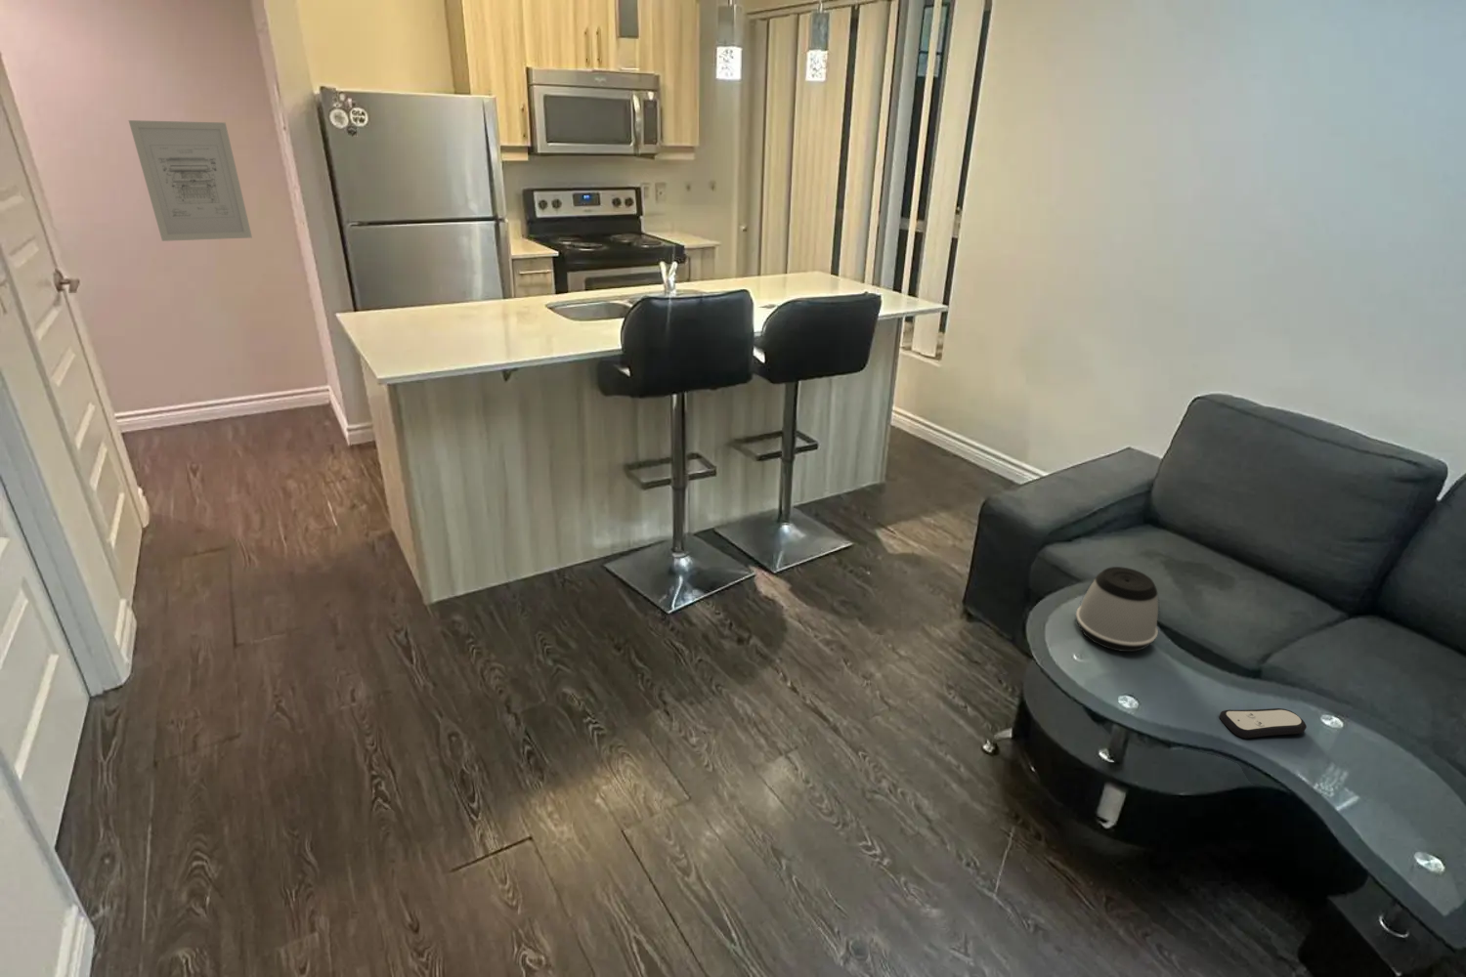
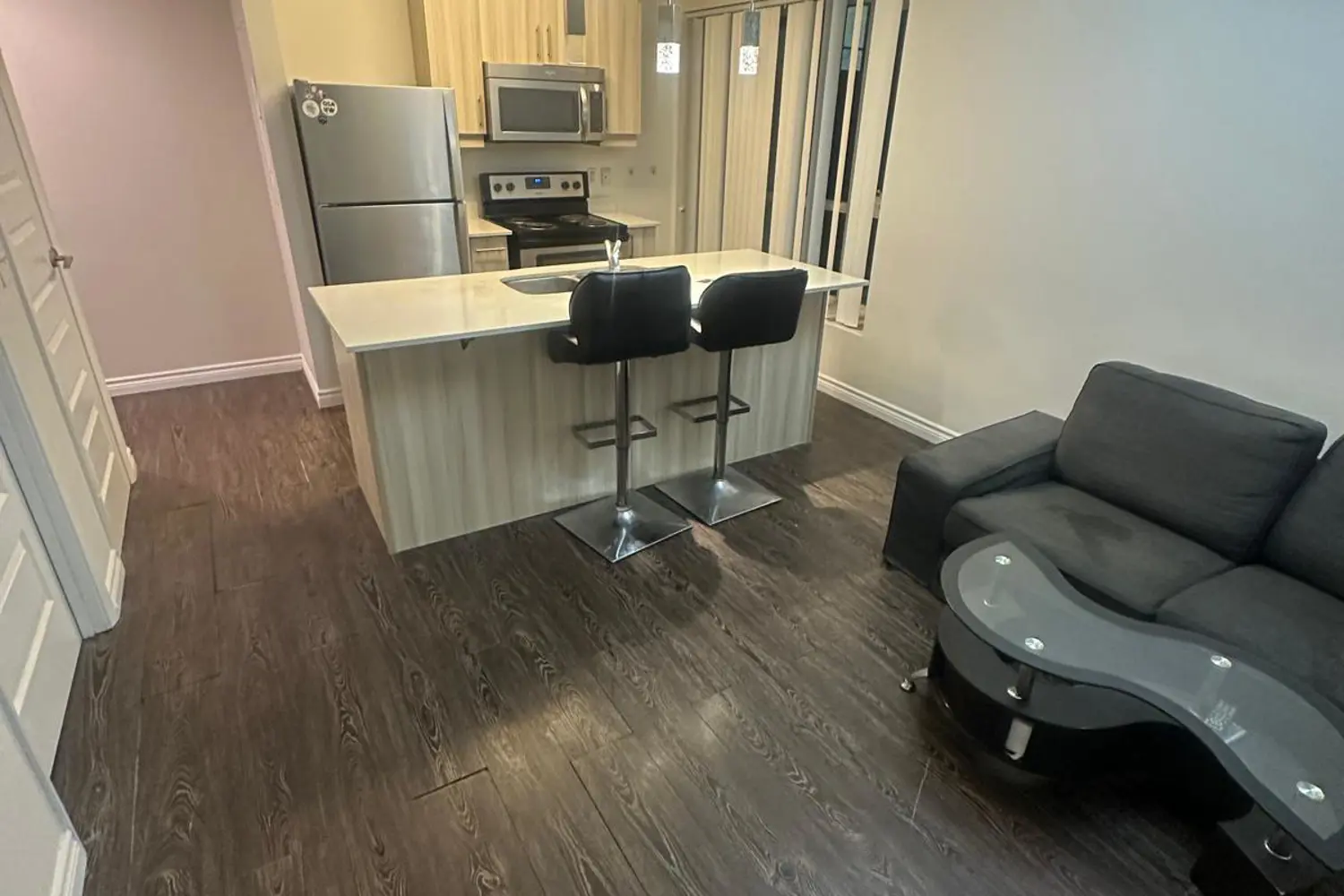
- remote control (1264, 721)
- wall art (193, 182)
- speaker (1120, 606)
